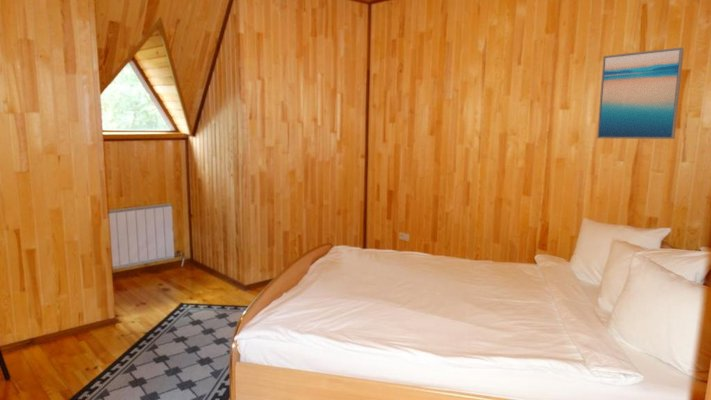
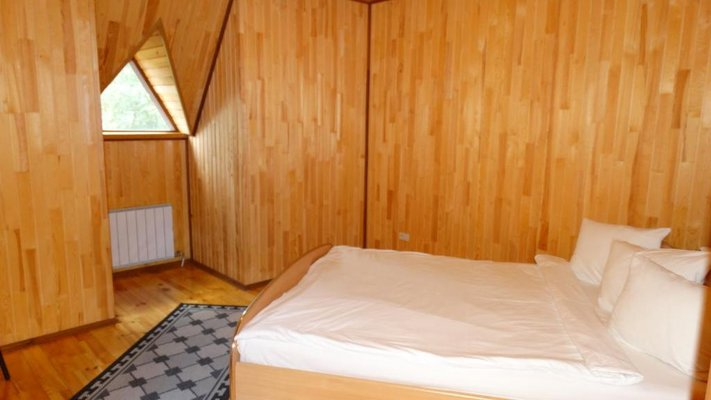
- wall art (637, 96)
